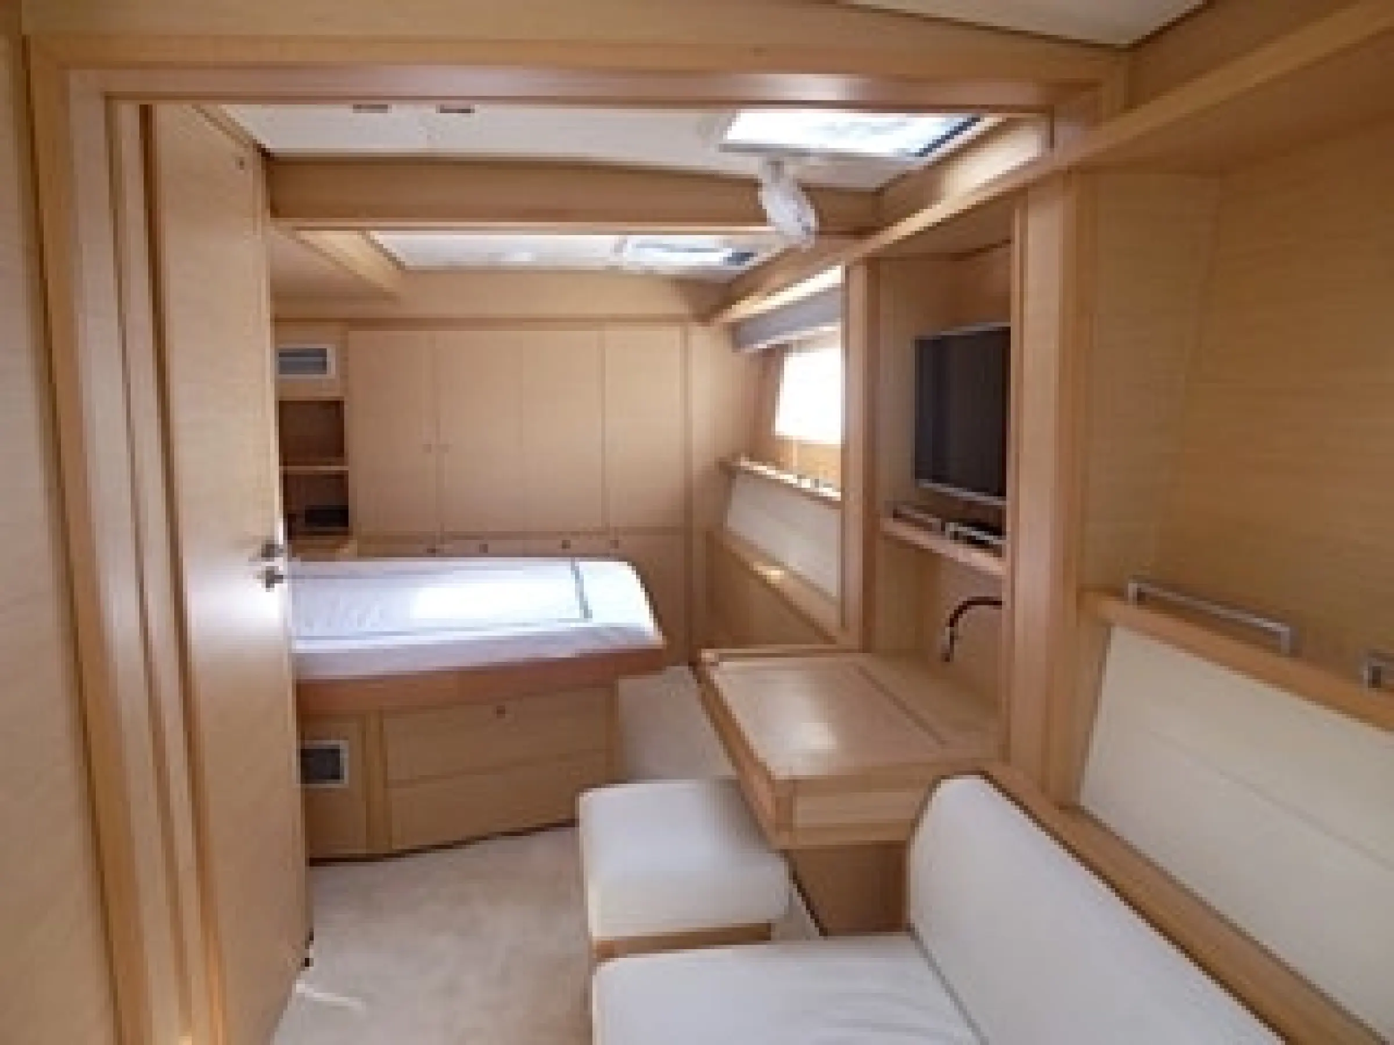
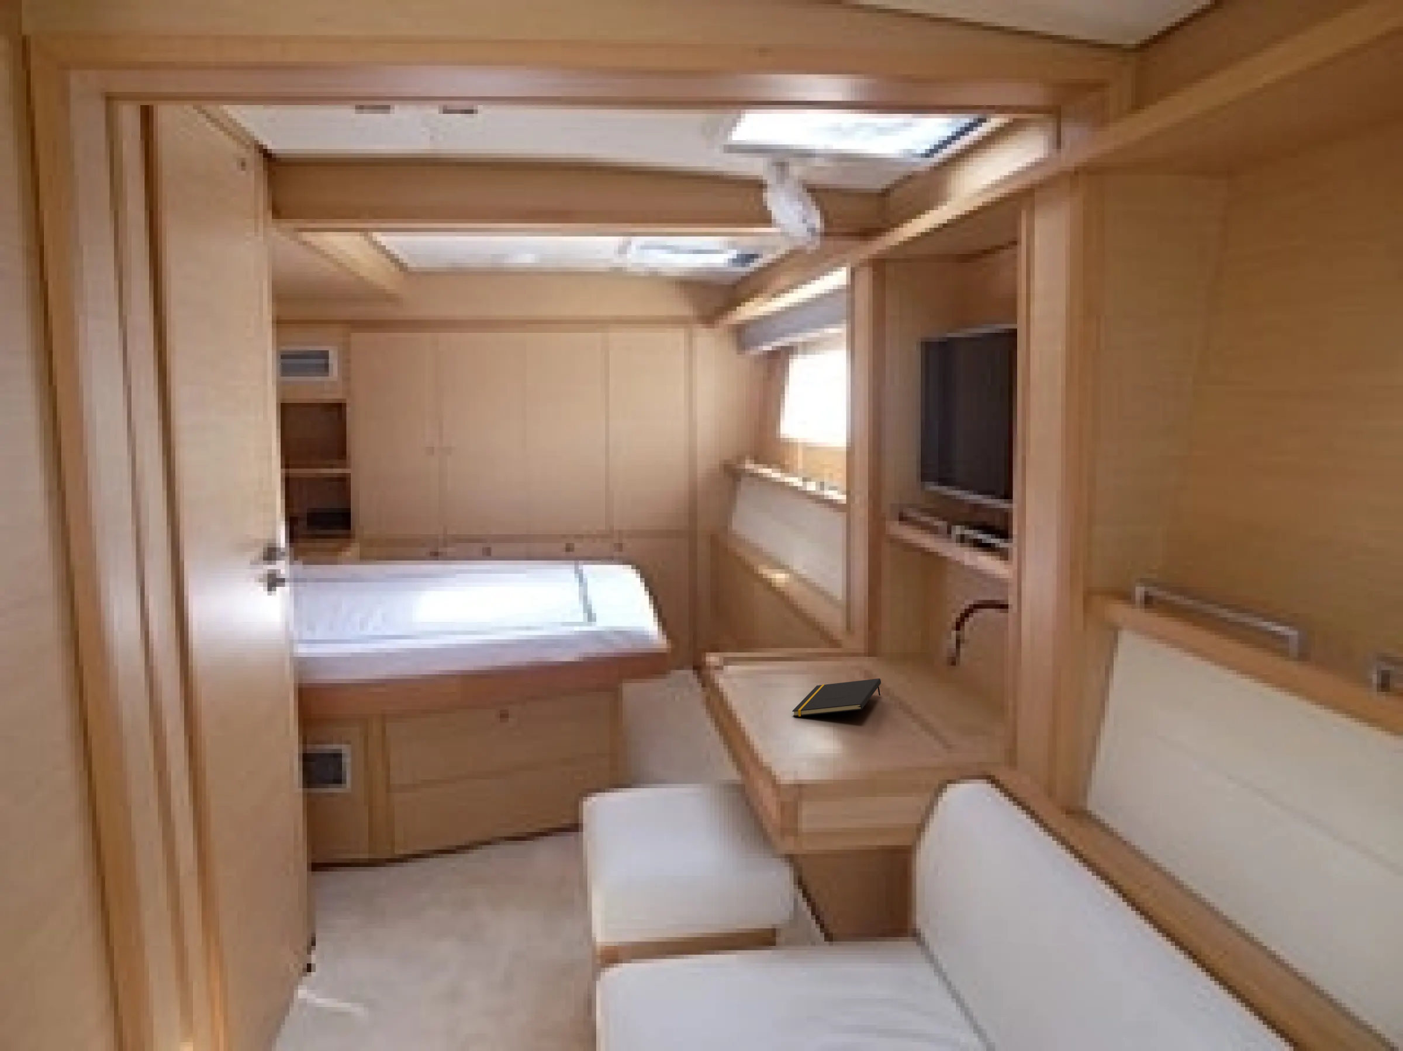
+ notepad (837, 697)
